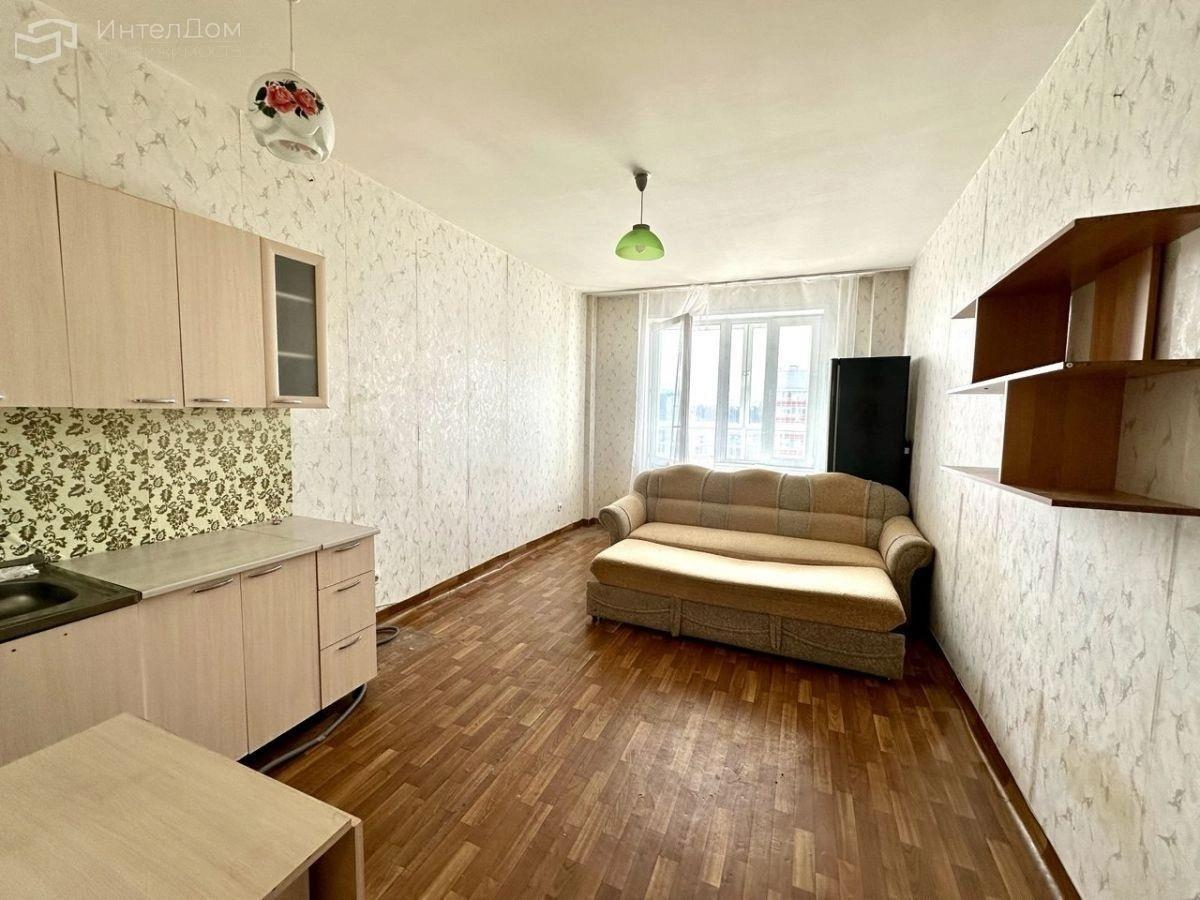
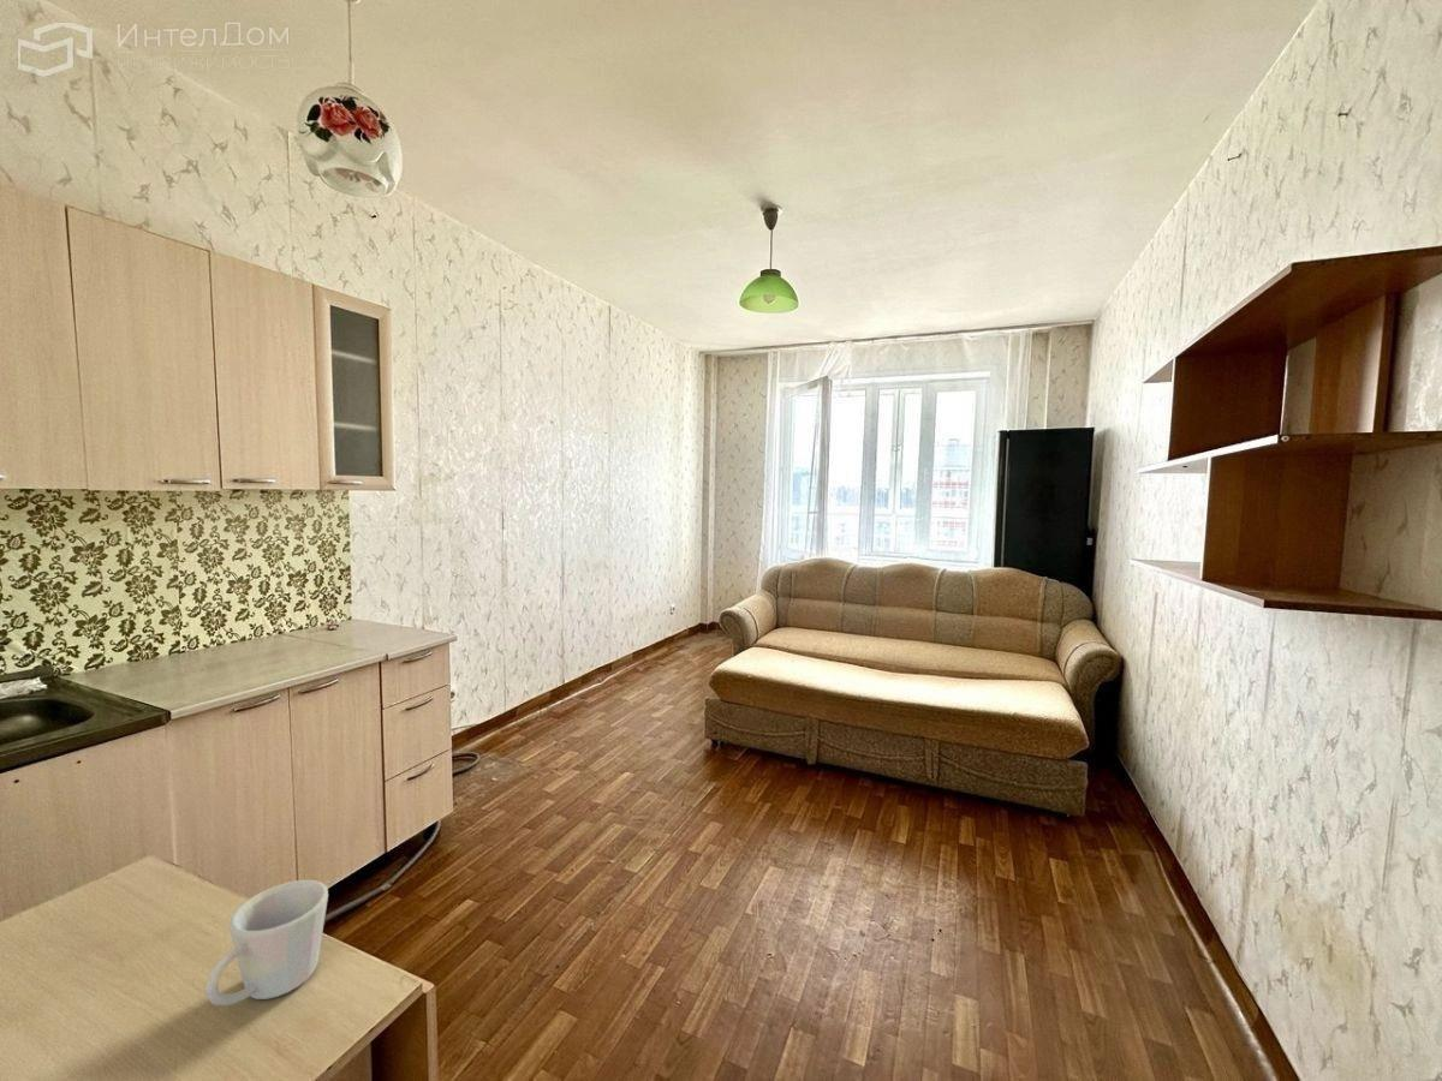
+ mug (266, 952)
